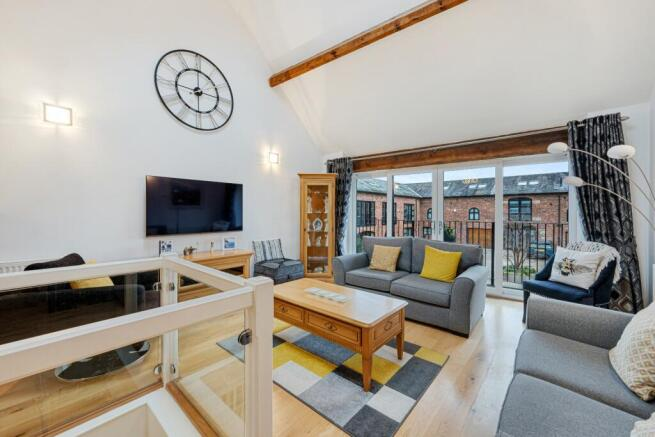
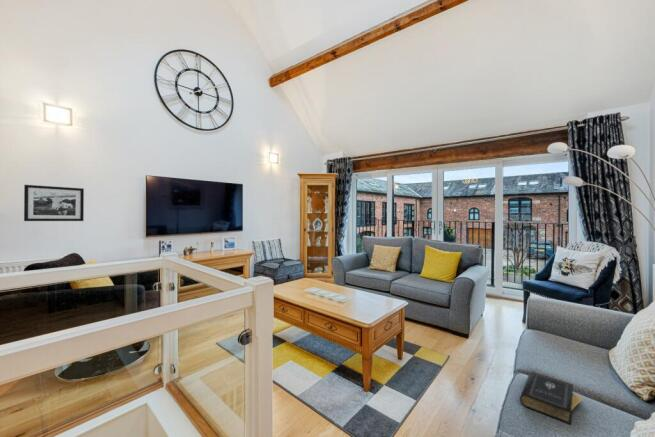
+ picture frame (55, 203)
+ book (552, 396)
